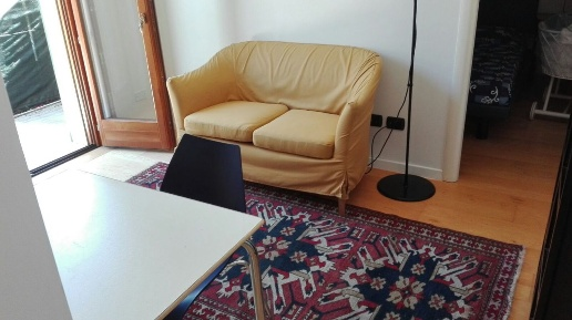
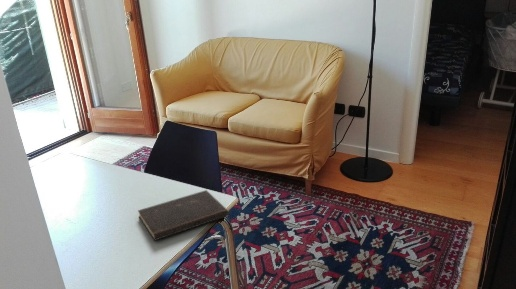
+ hardcover book (183, 213)
